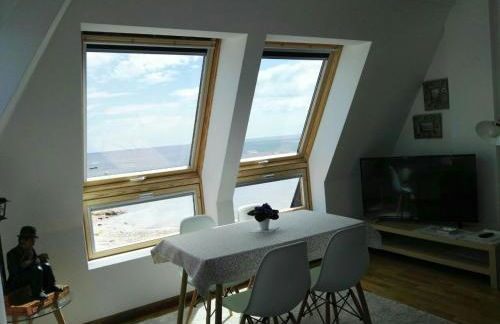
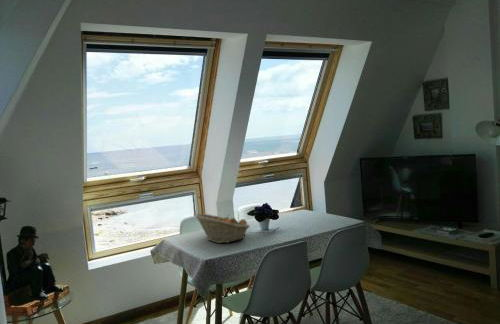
+ fruit basket (222, 225)
